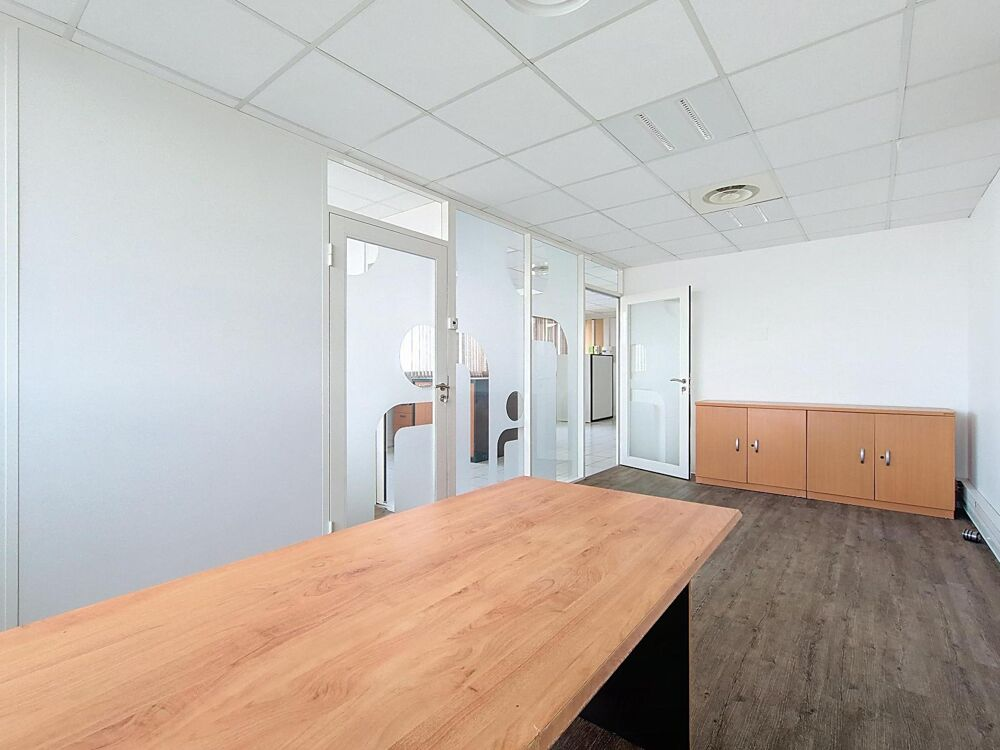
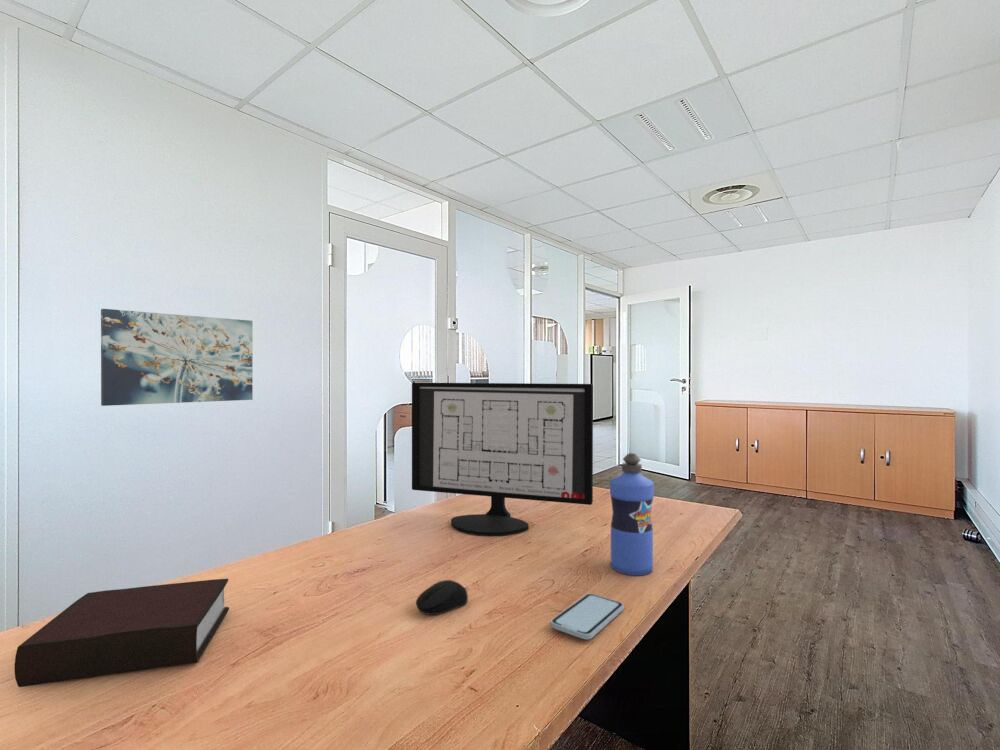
+ water bottle (631, 510)
+ wall art (184, 358)
+ smartphone (588, 614)
+ bible (136, 626)
+ computer monitor (488, 454)
+ computer mouse (442, 595)
